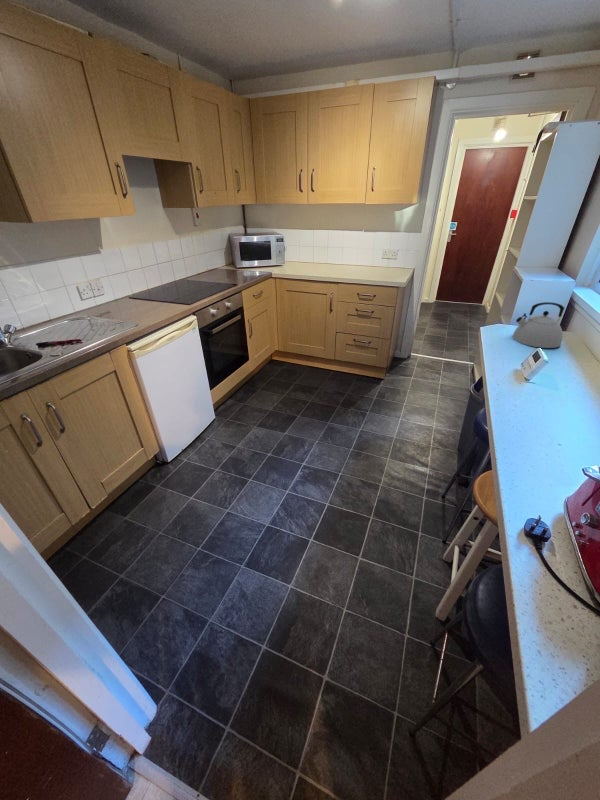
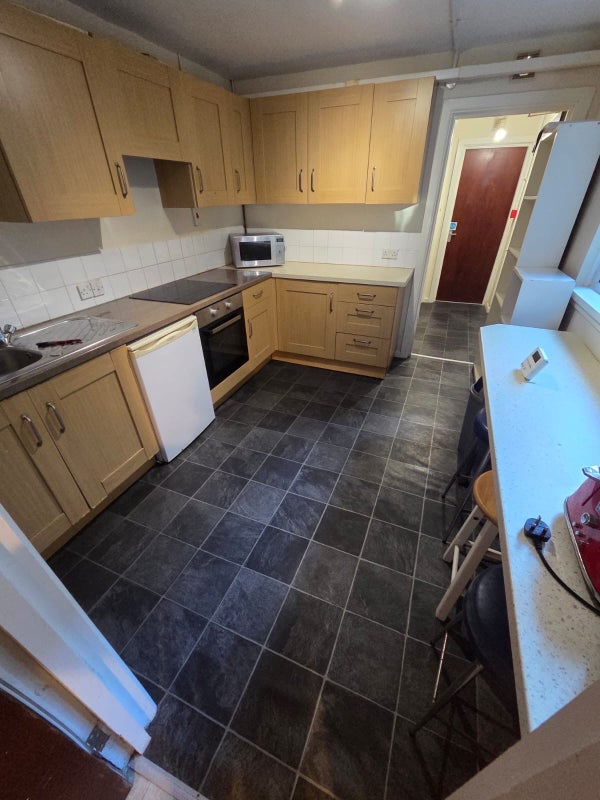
- kettle (541, 321)
